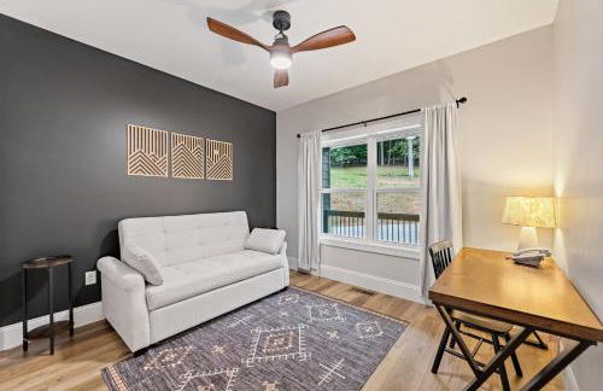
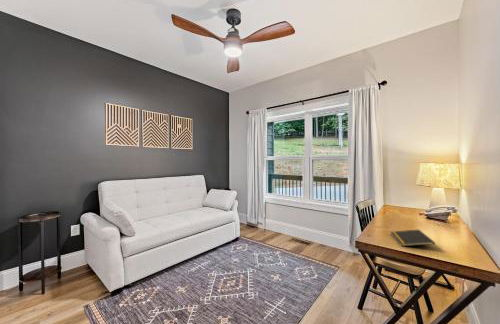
+ notepad (410, 237)
